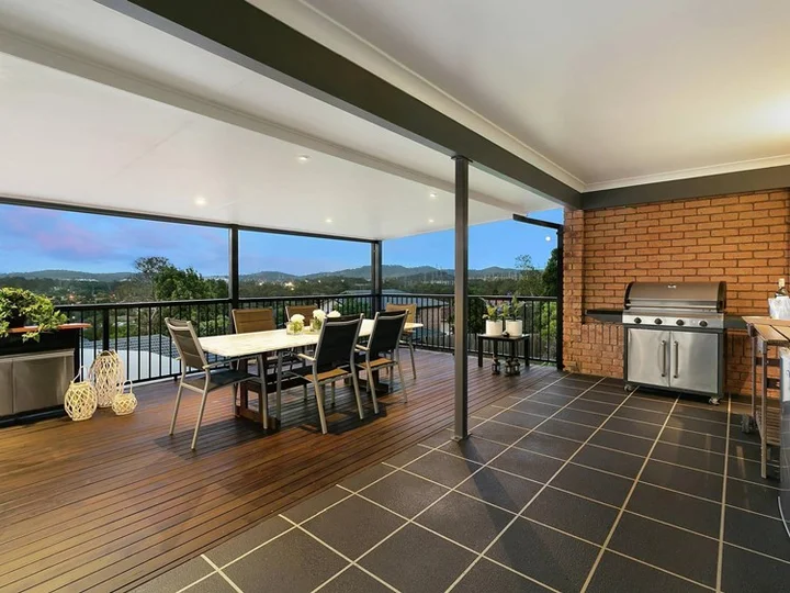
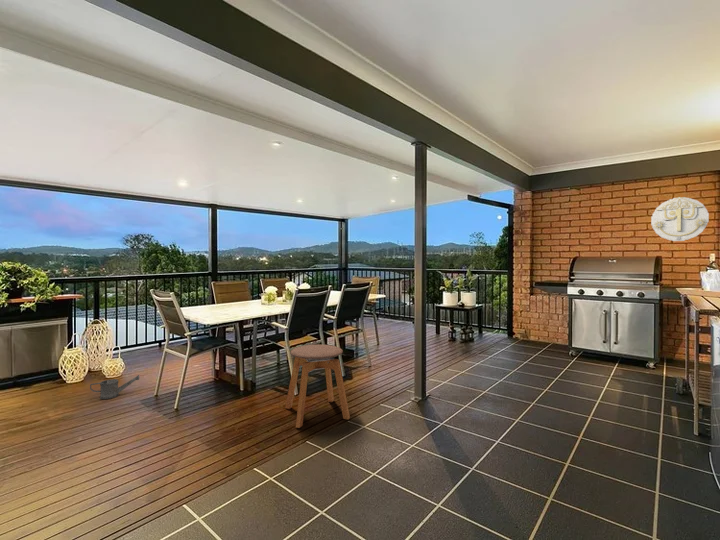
+ watering can (115, 386)
+ stool (307, 378)
+ wall decoration (678, 219)
